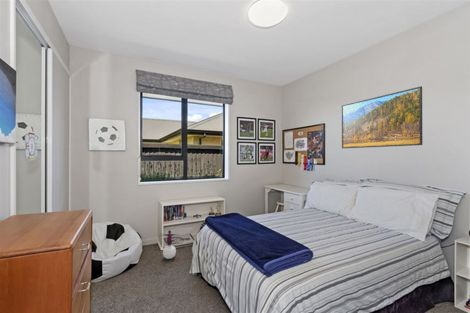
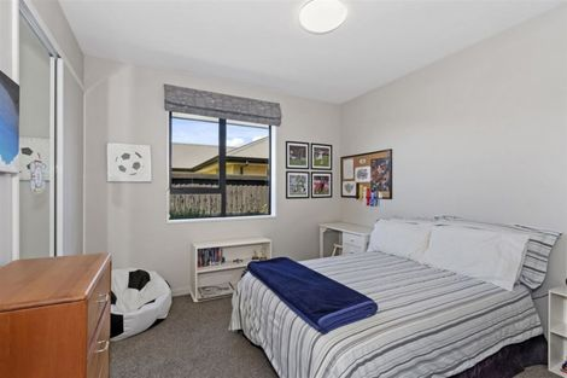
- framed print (375, 122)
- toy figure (169, 243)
